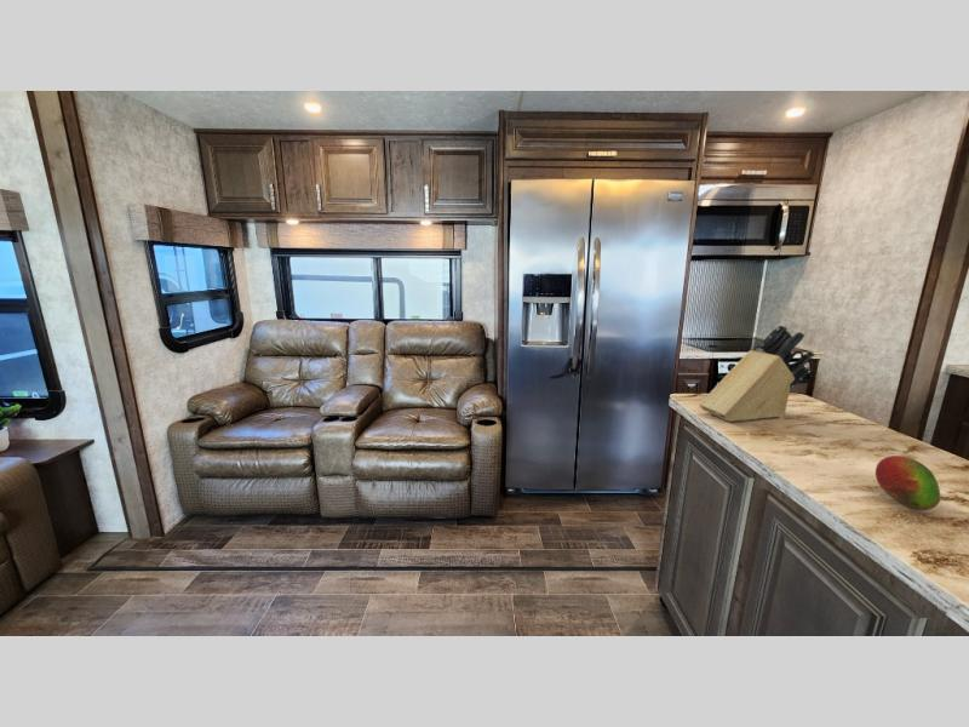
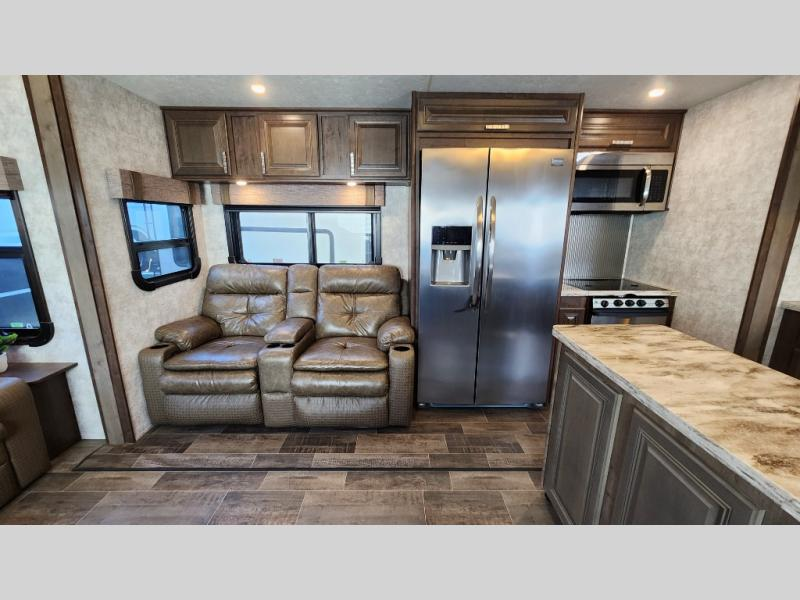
- fruit (908, 482)
- knife block (758, 371)
